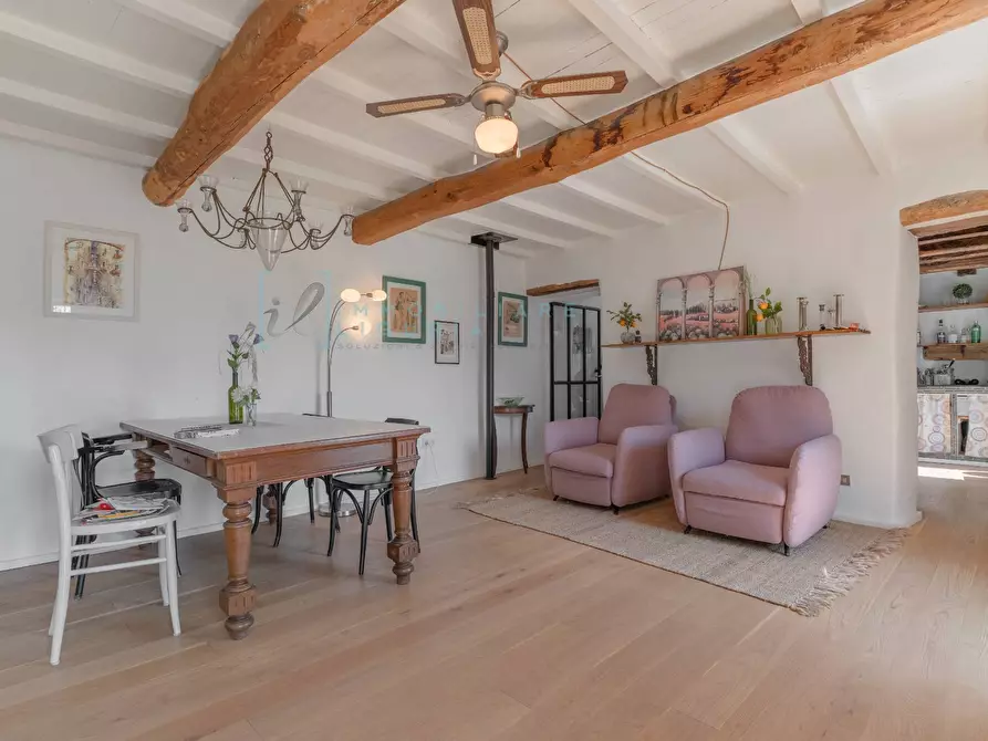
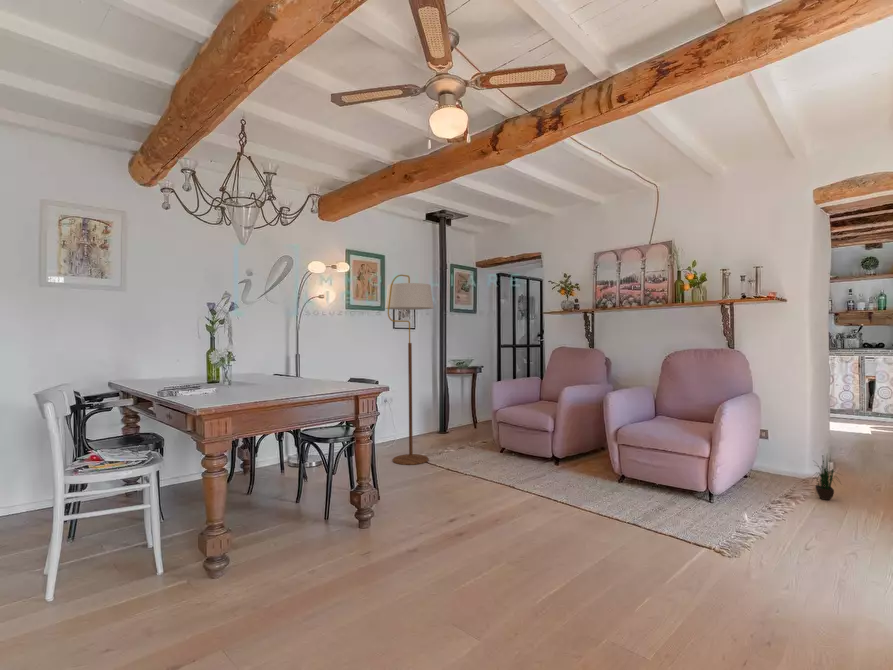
+ floor lamp (408, 368)
+ potted plant (826, 471)
